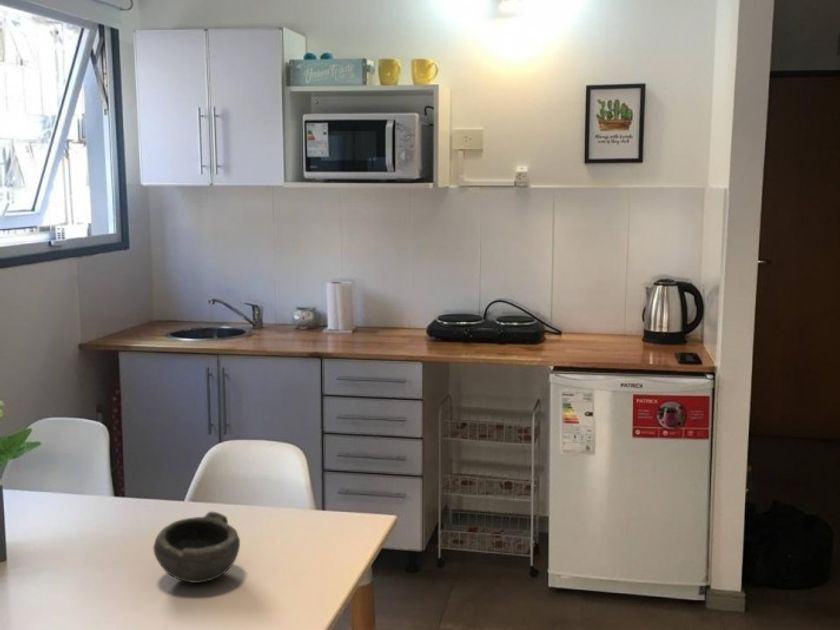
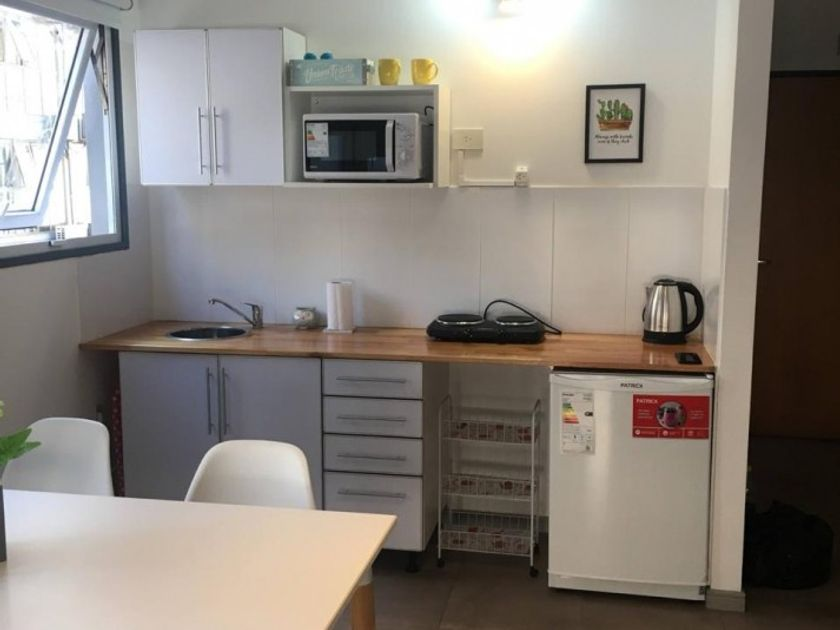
- bowl (202, 550)
